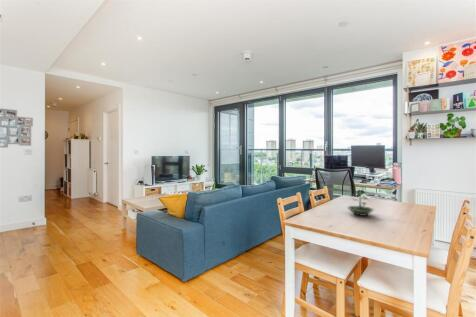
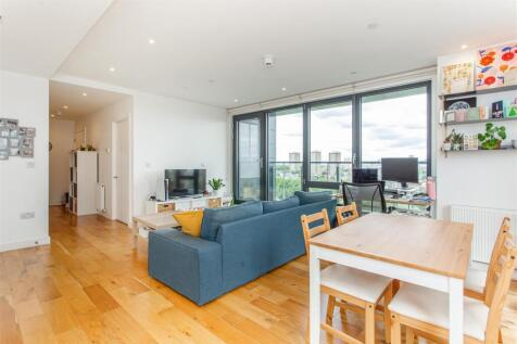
- terrarium (360, 194)
